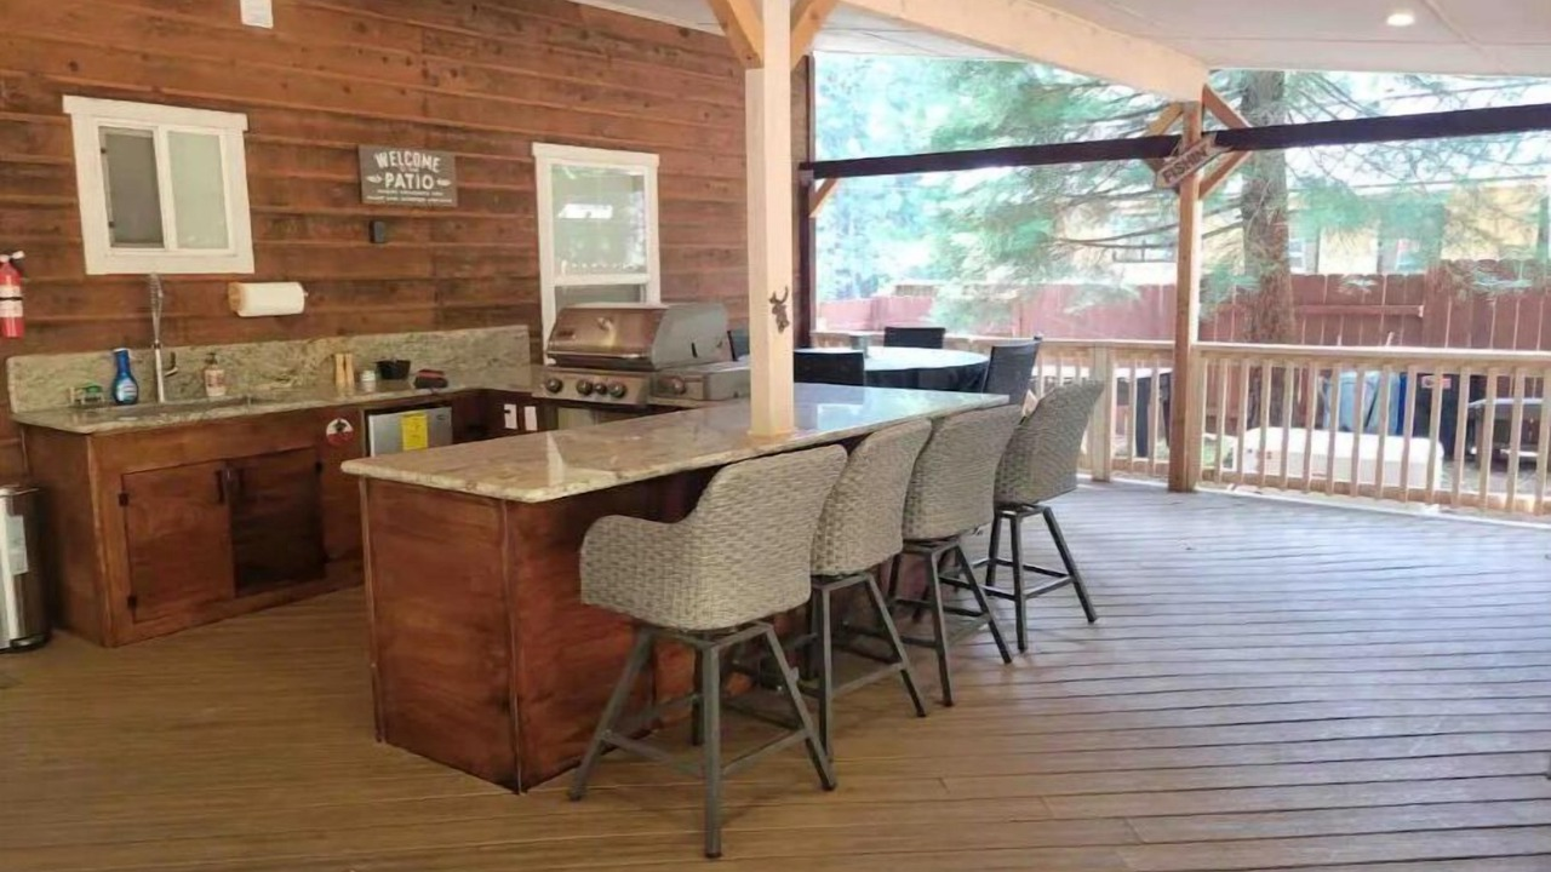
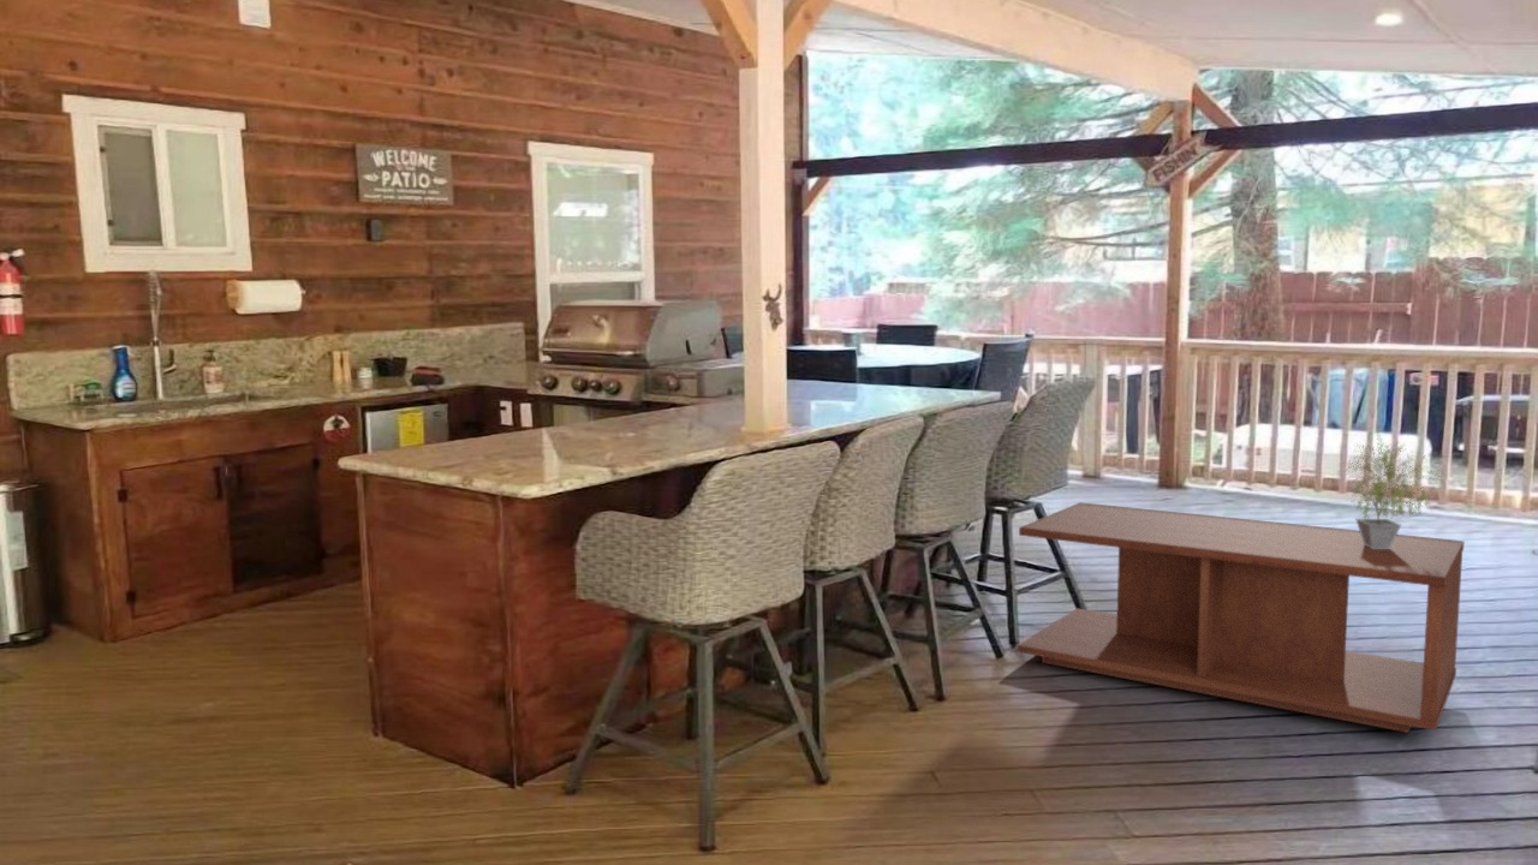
+ potted plant (1389, 489)
+ coffee table (1229, 607)
